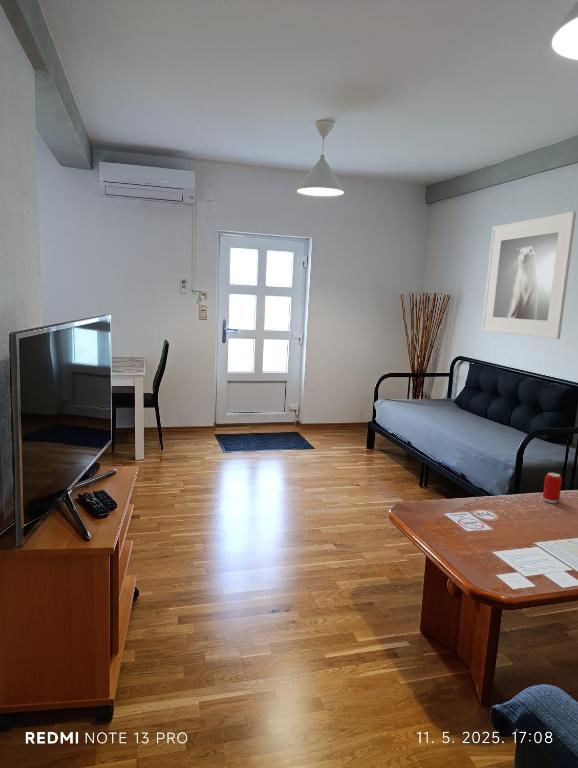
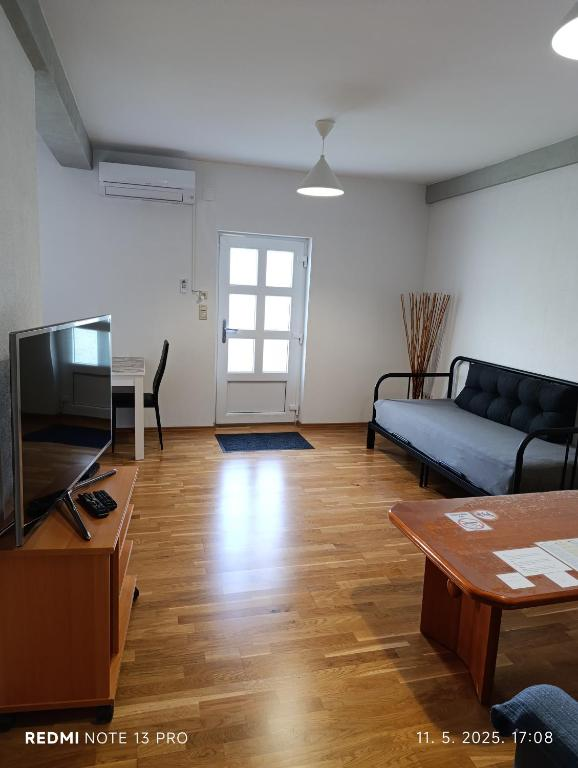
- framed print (523, 278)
- beverage can (552, 487)
